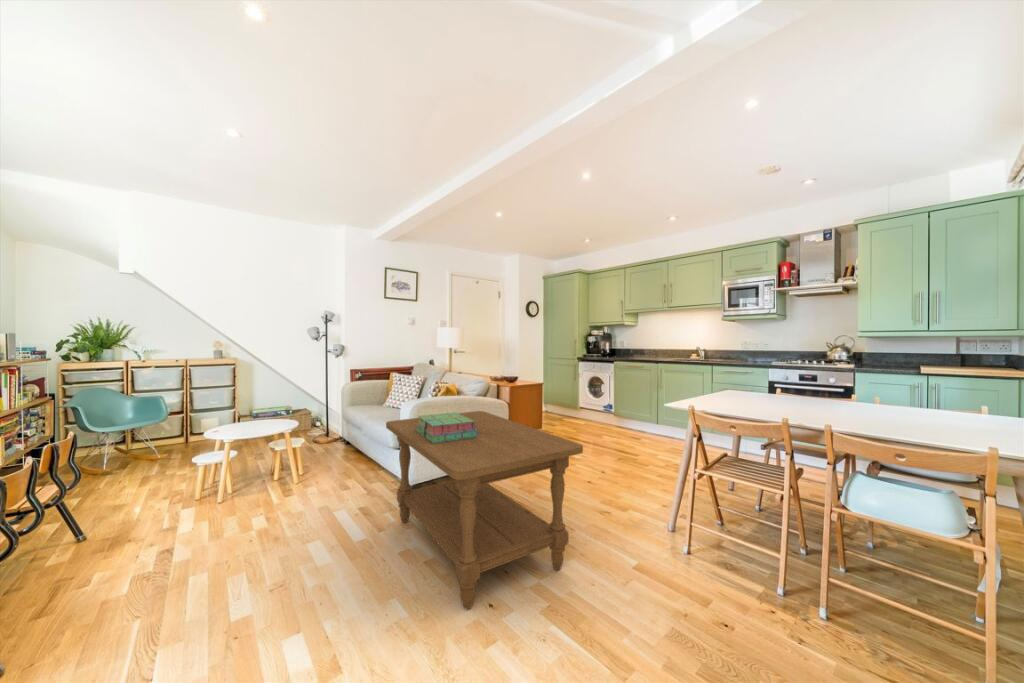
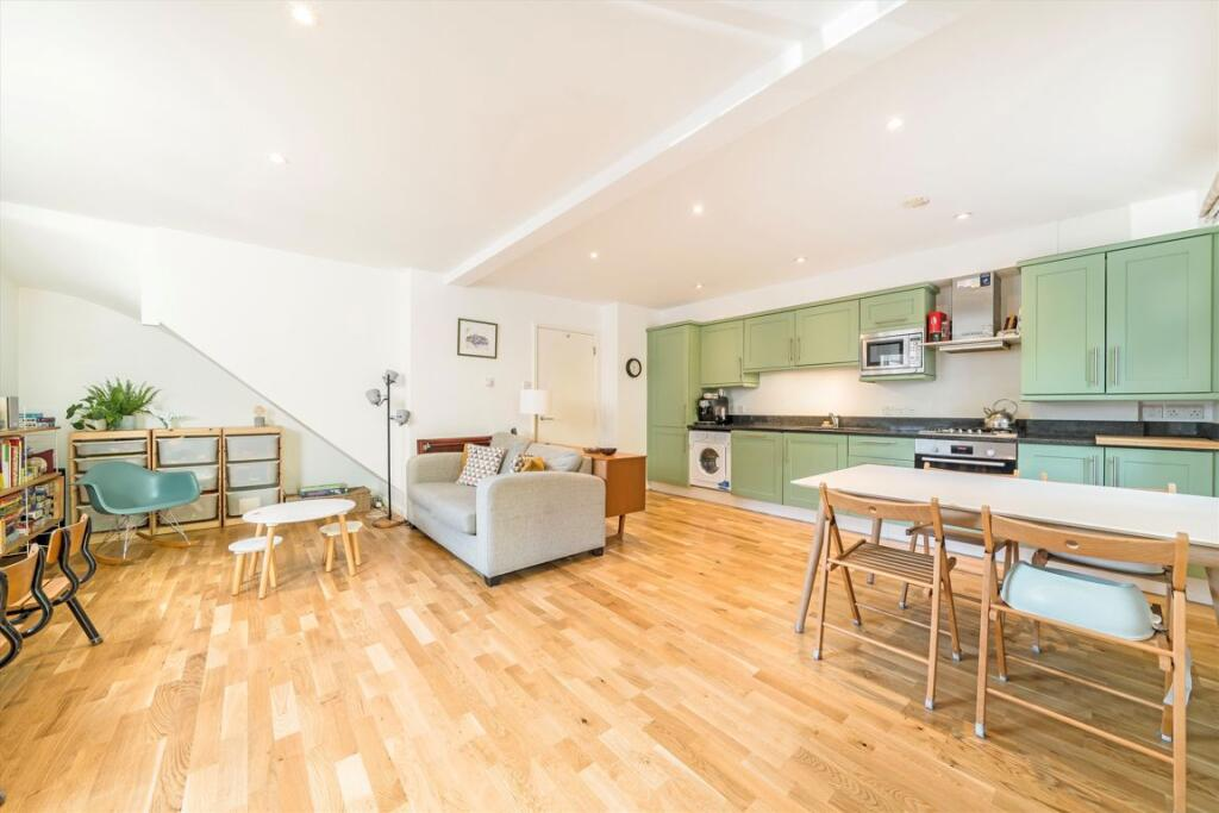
- coffee table (472, 487)
- stack of books (445, 425)
